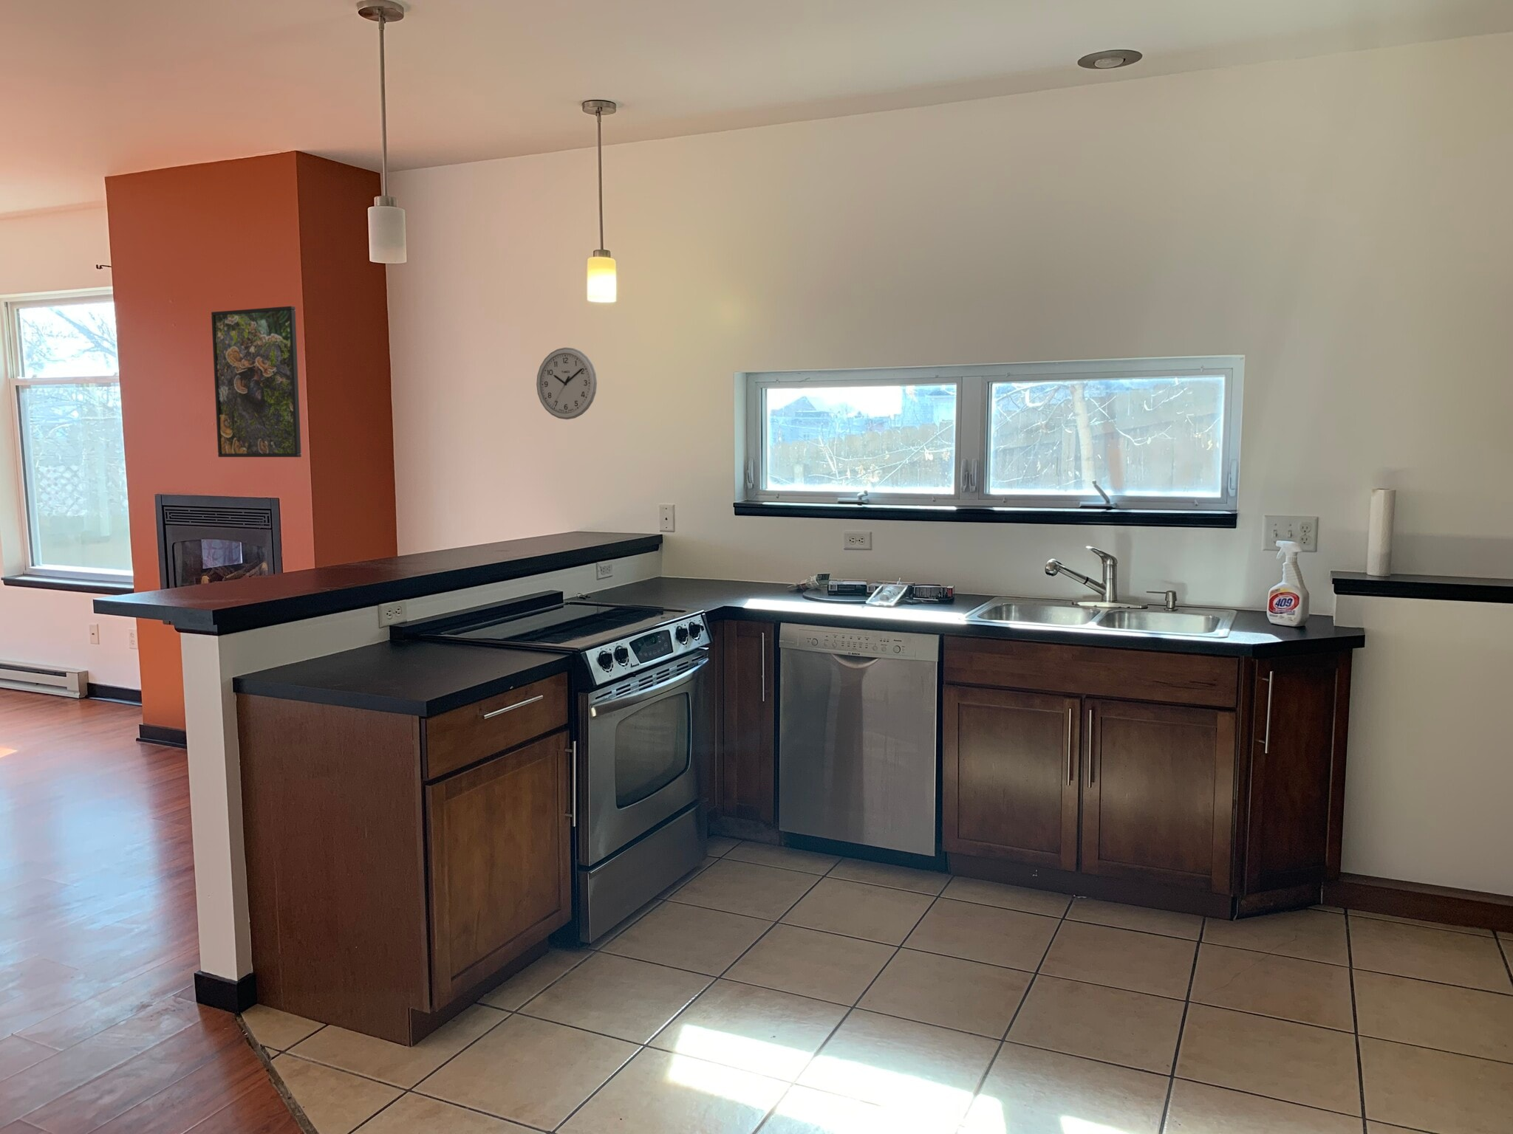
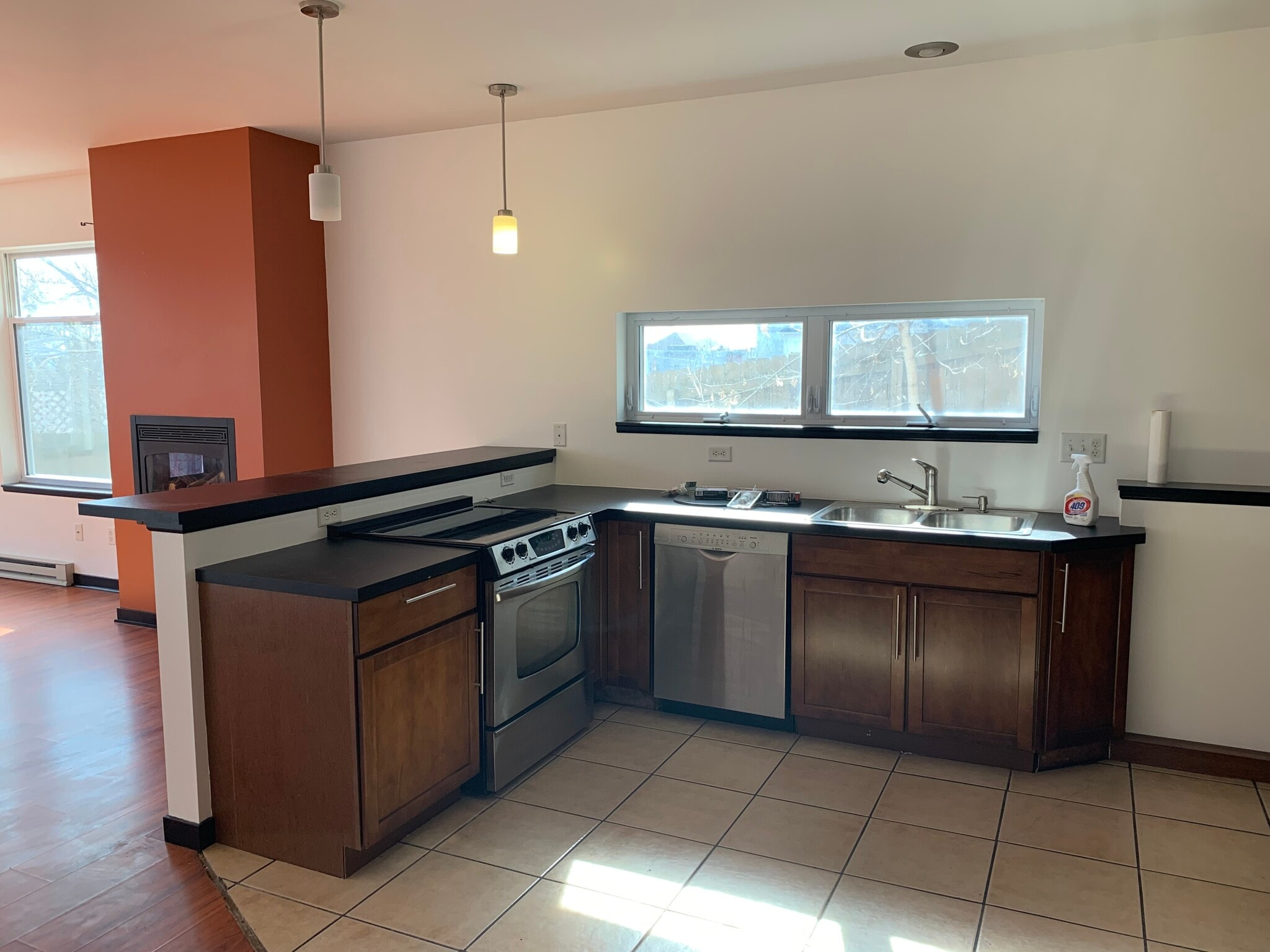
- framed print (256, 384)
- wall clock (565, 384)
